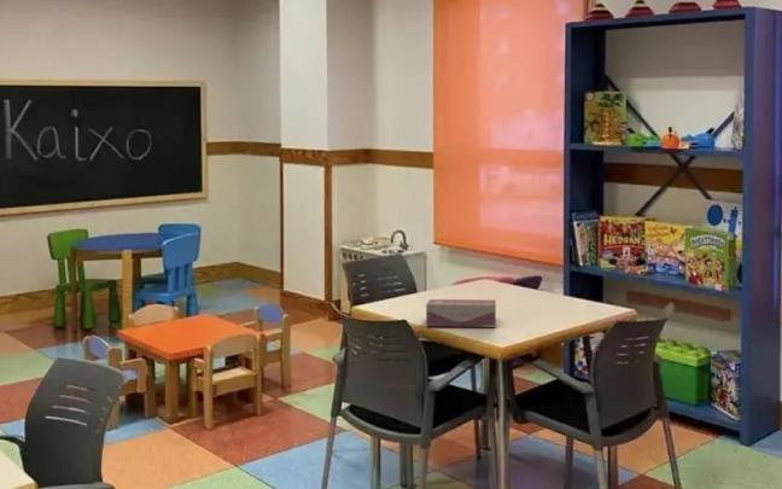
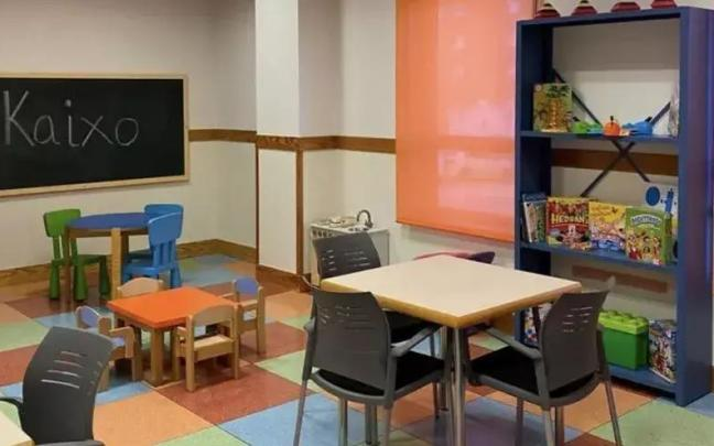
- tissue box (461, 312)
